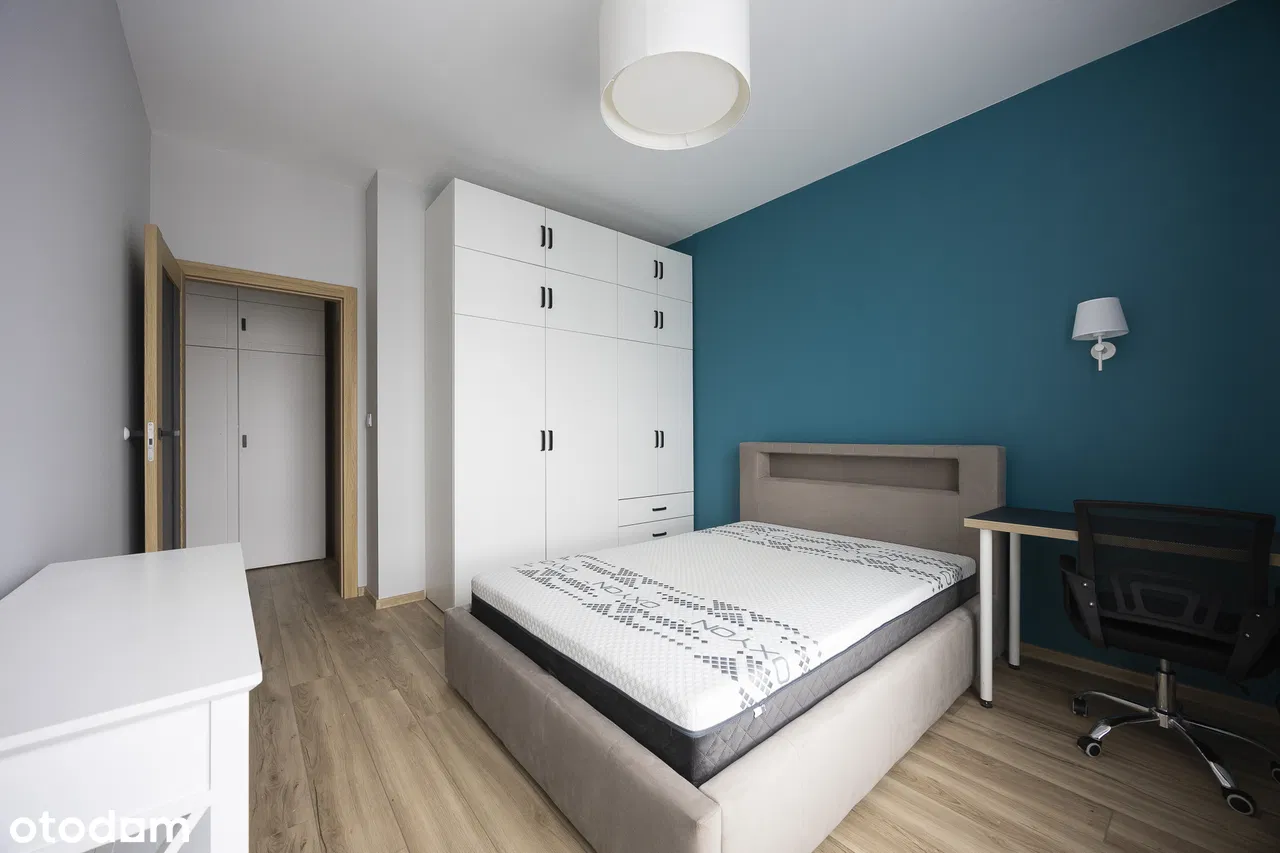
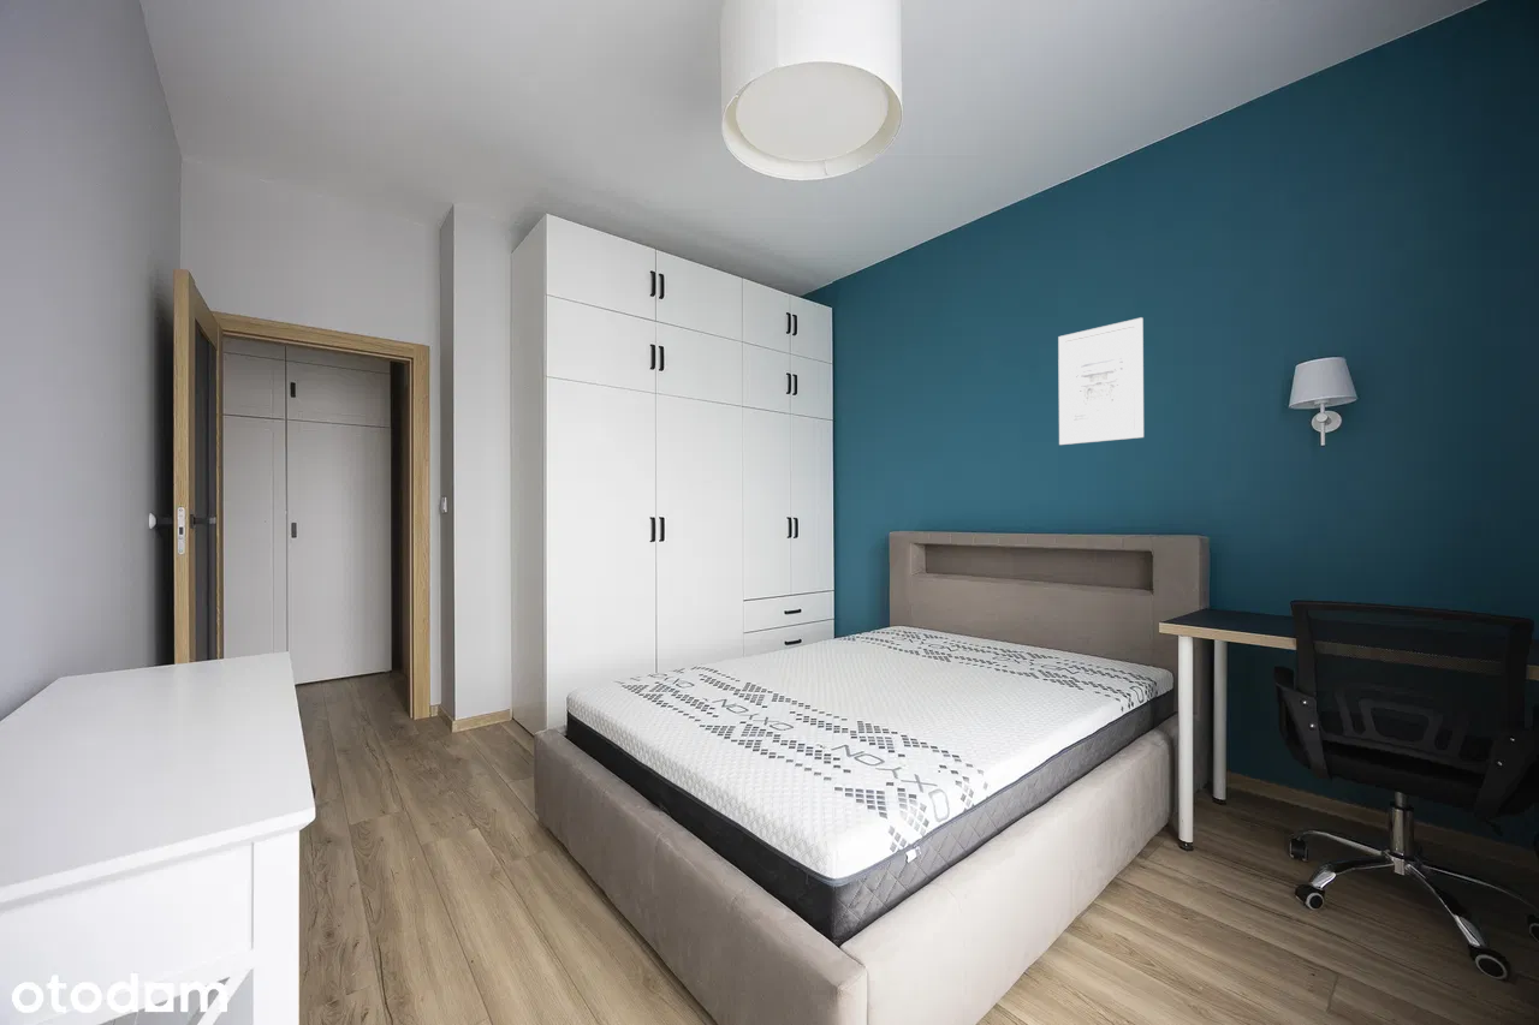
+ wall art (1099, 385)
